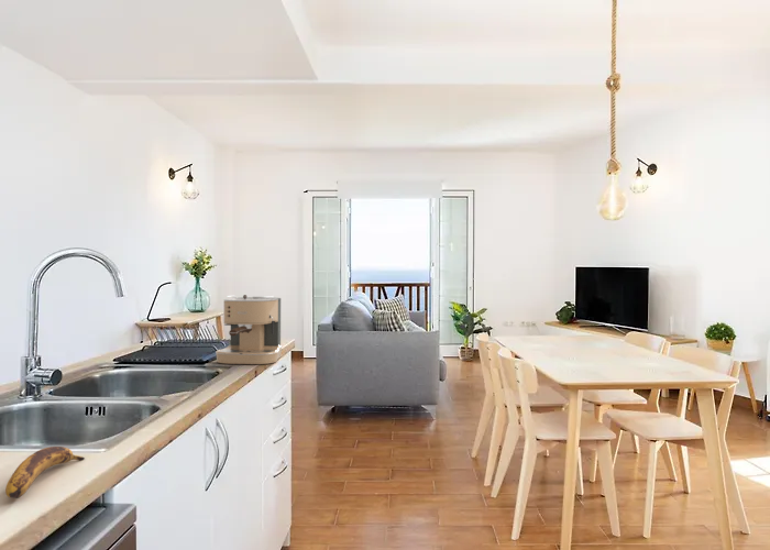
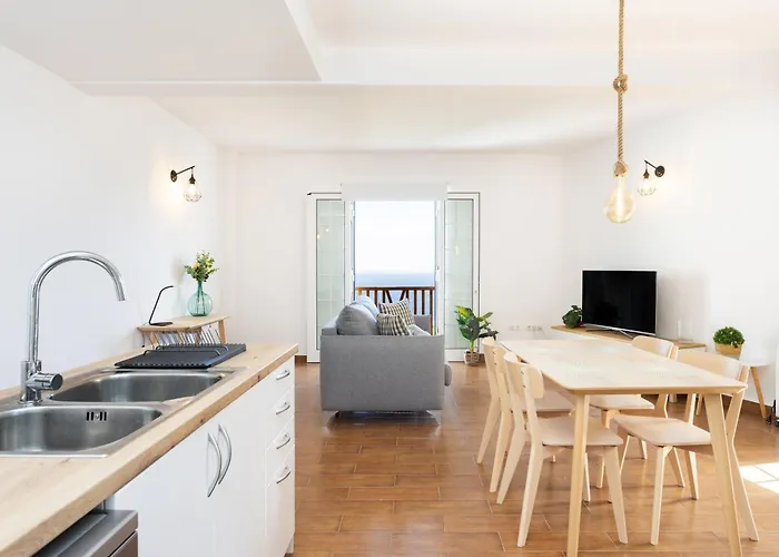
- coffee maker (249, 327)
- banana (40, 466)
